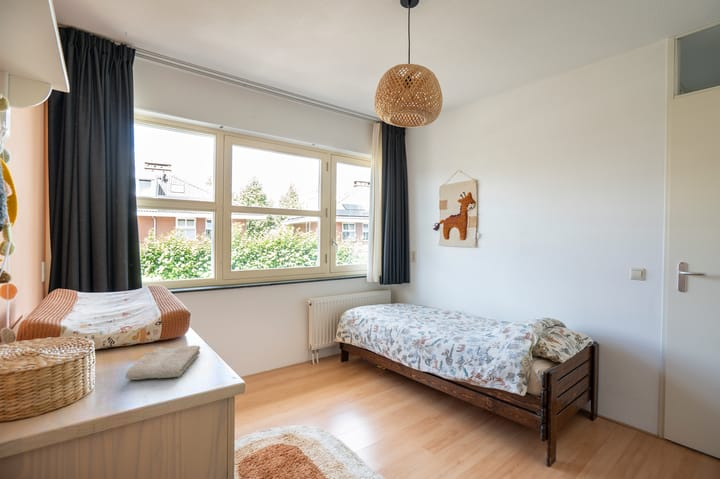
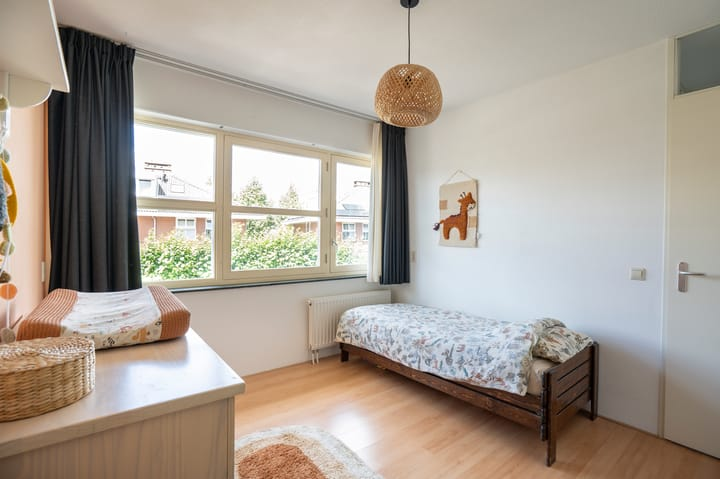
- washcloth (167, 360)
